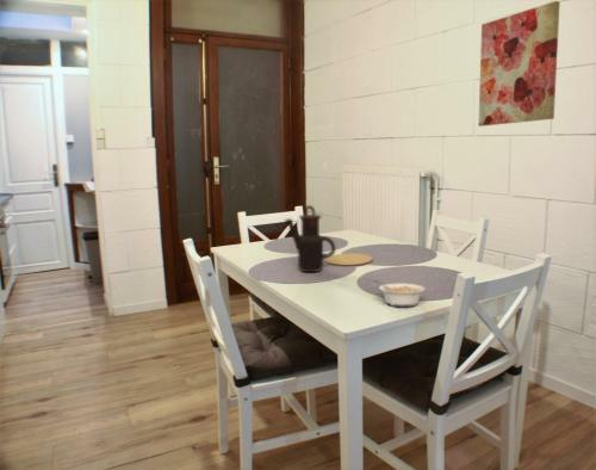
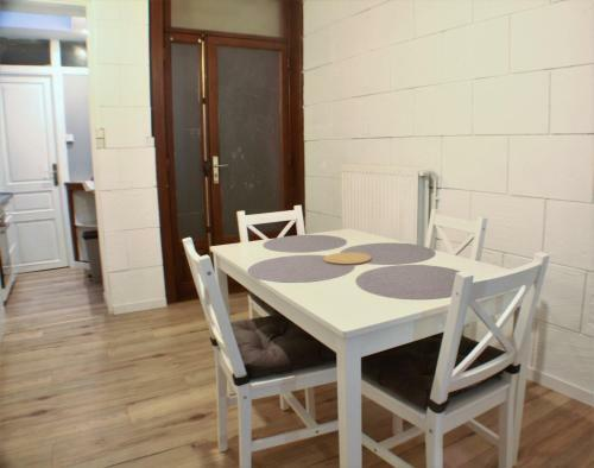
- wall art (515, 68)
- legume (399, 293)
- teapot (310, 237)
